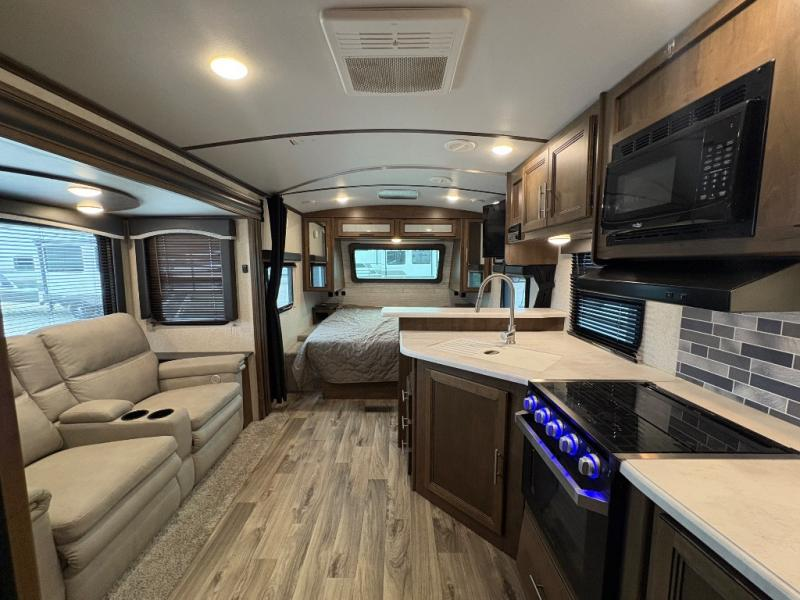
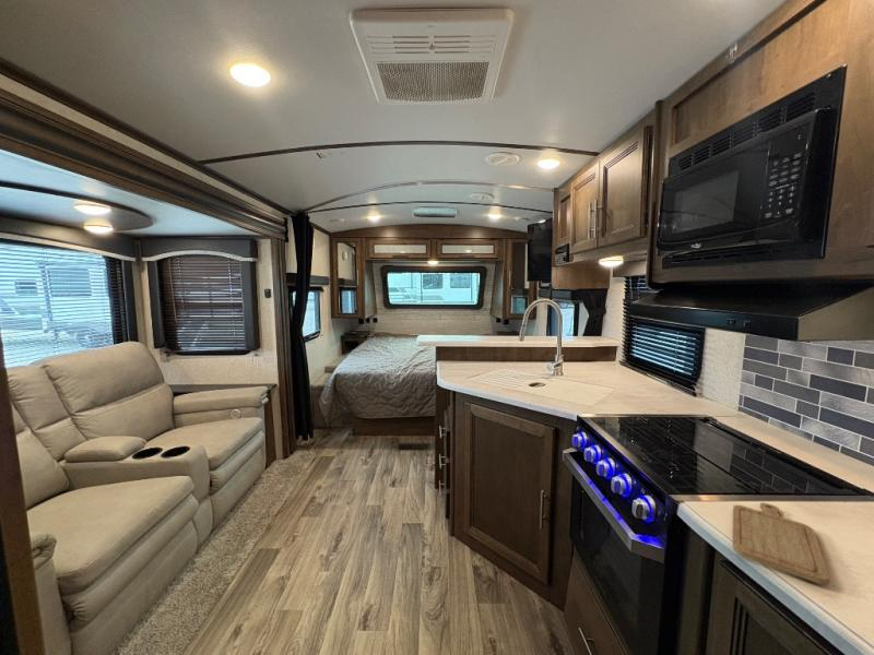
+ chopping board (772, 532)
